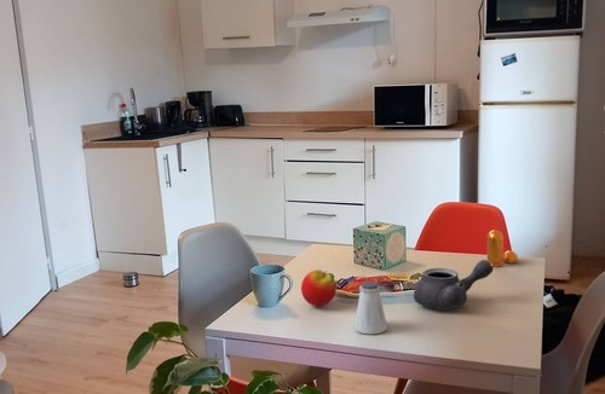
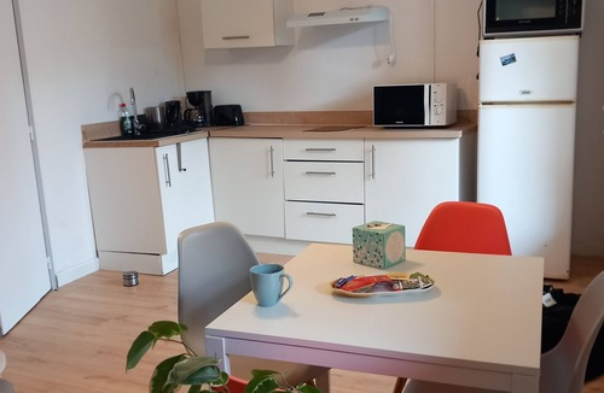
- pepper shaker (502, 245)
- teapot (455, 283)
- apple (318, 288)
- saltshaker (369, 305)
